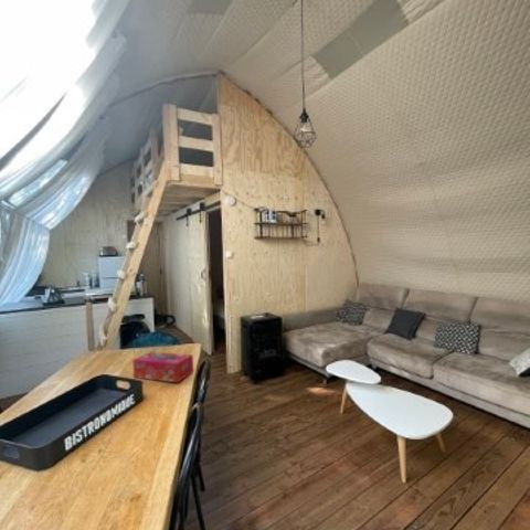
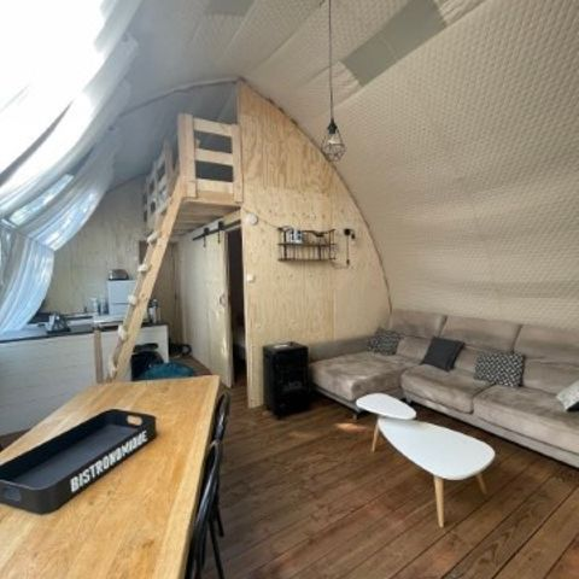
- tissue box (163, 365)
